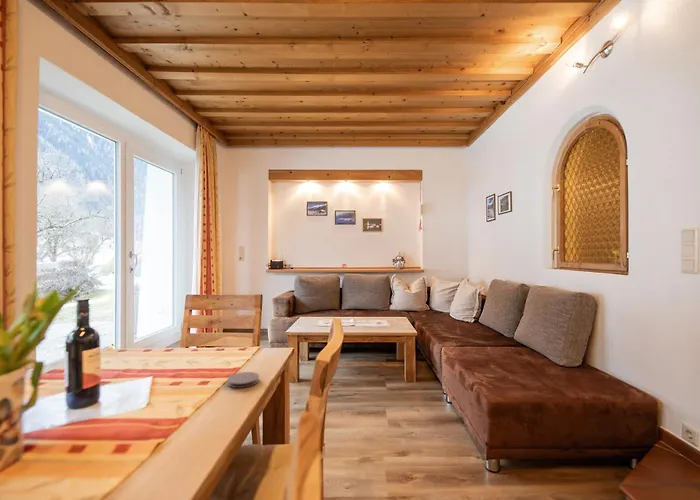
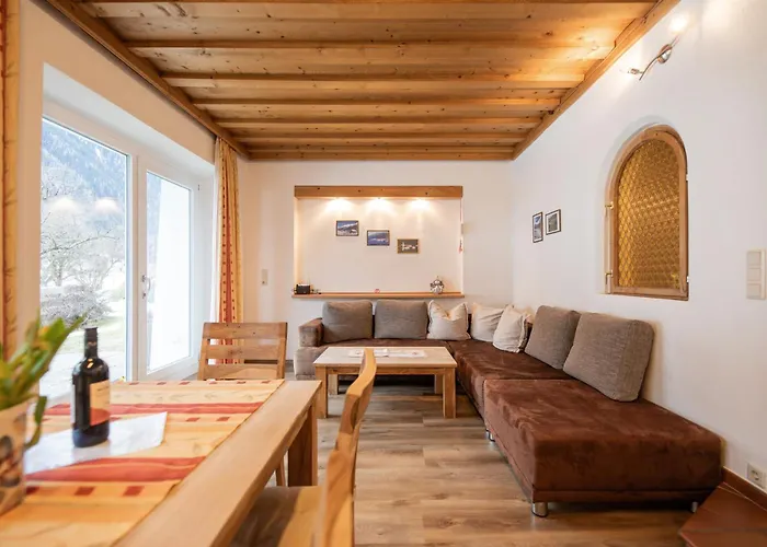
- coaster (243, 379)
